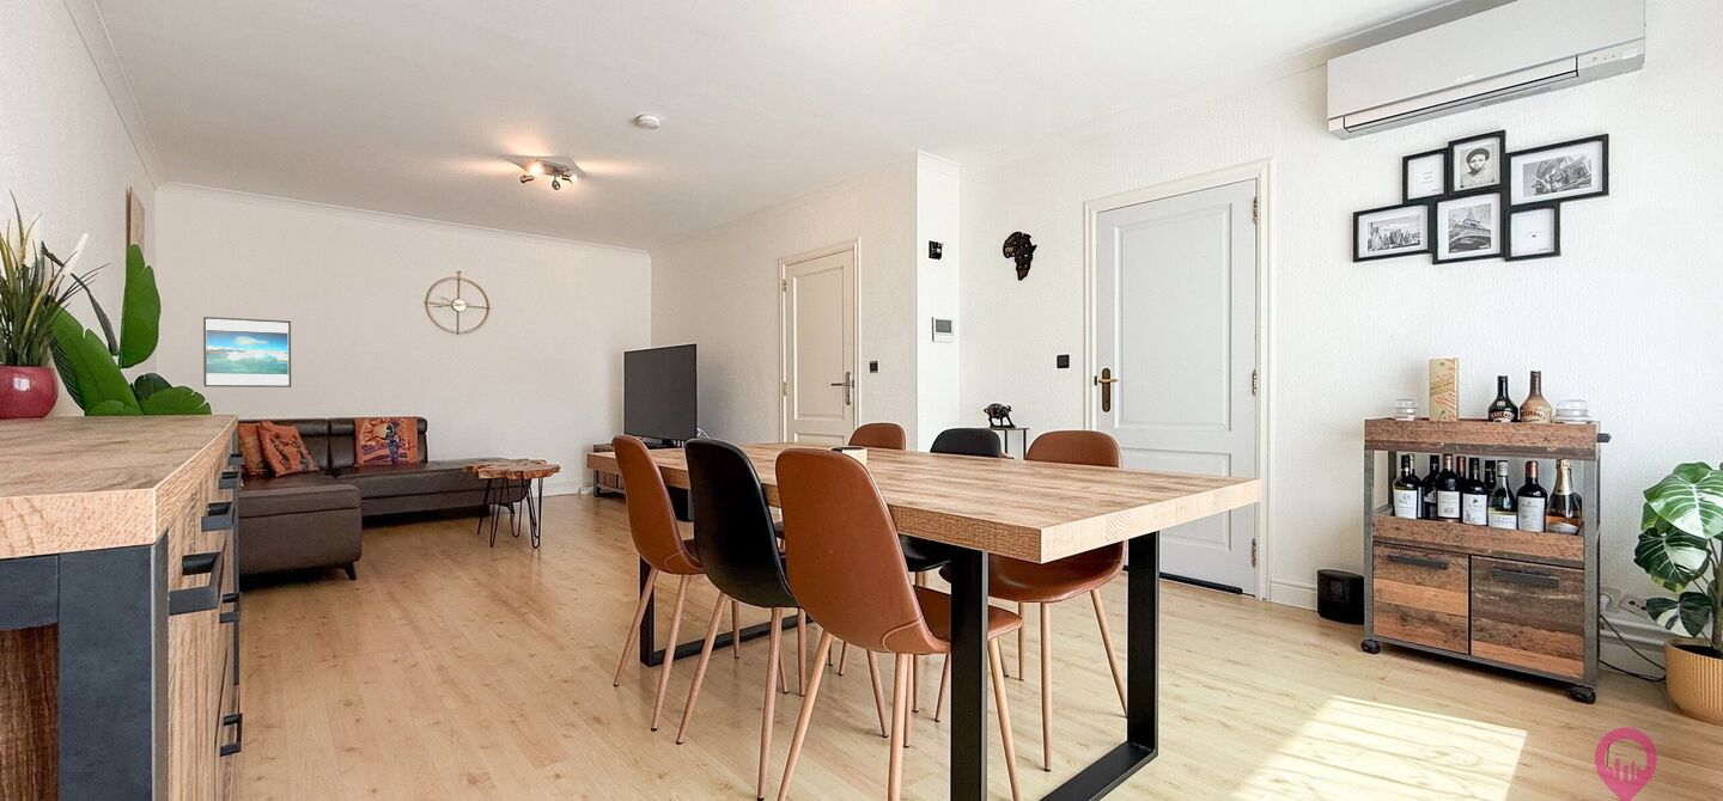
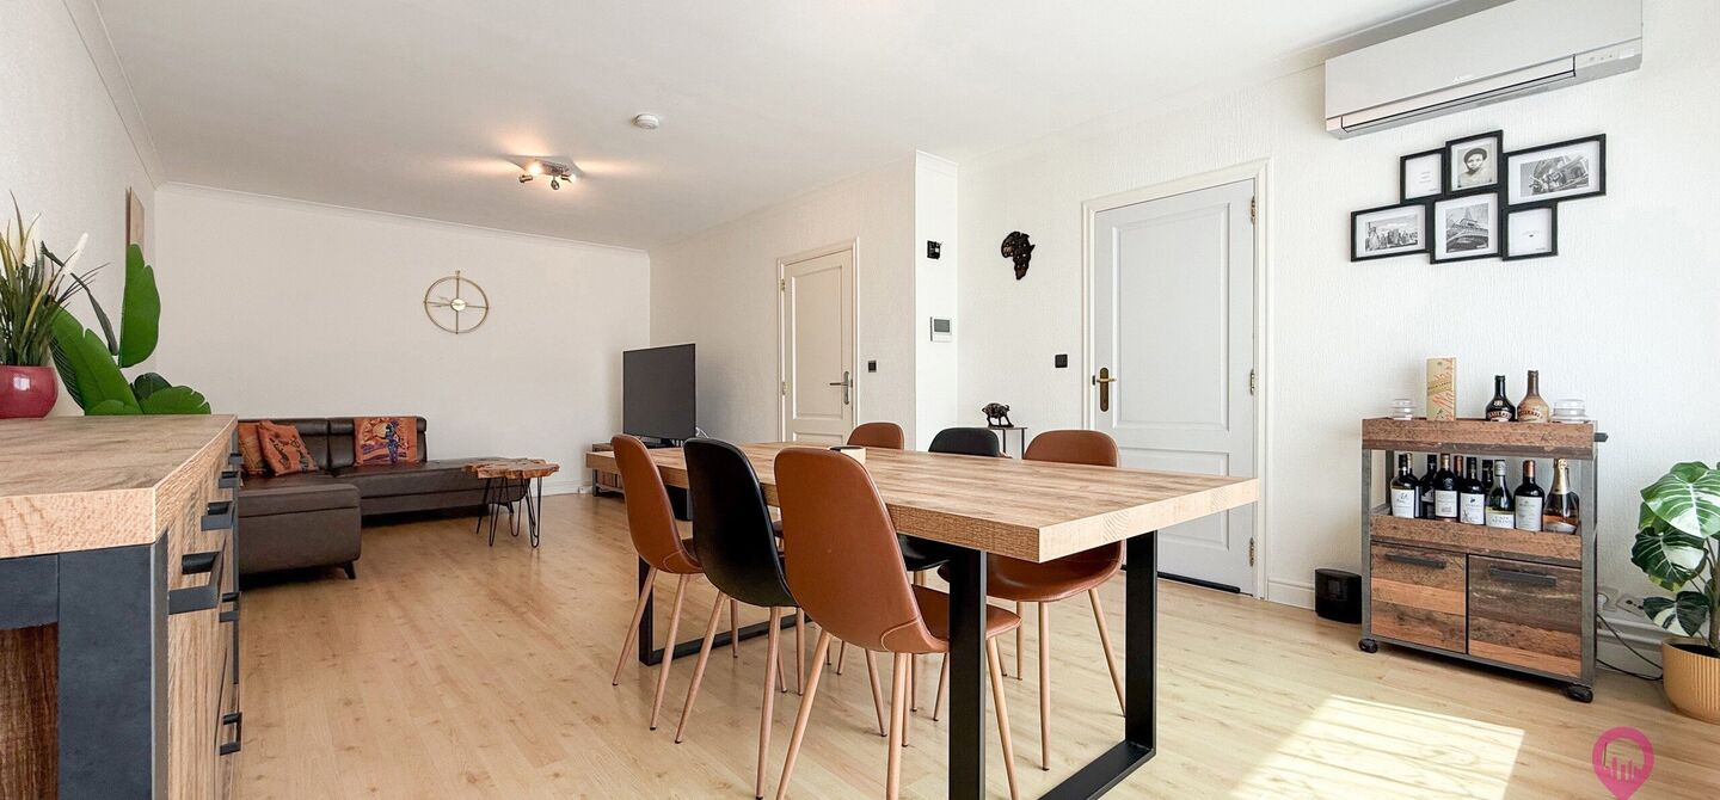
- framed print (248, 353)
